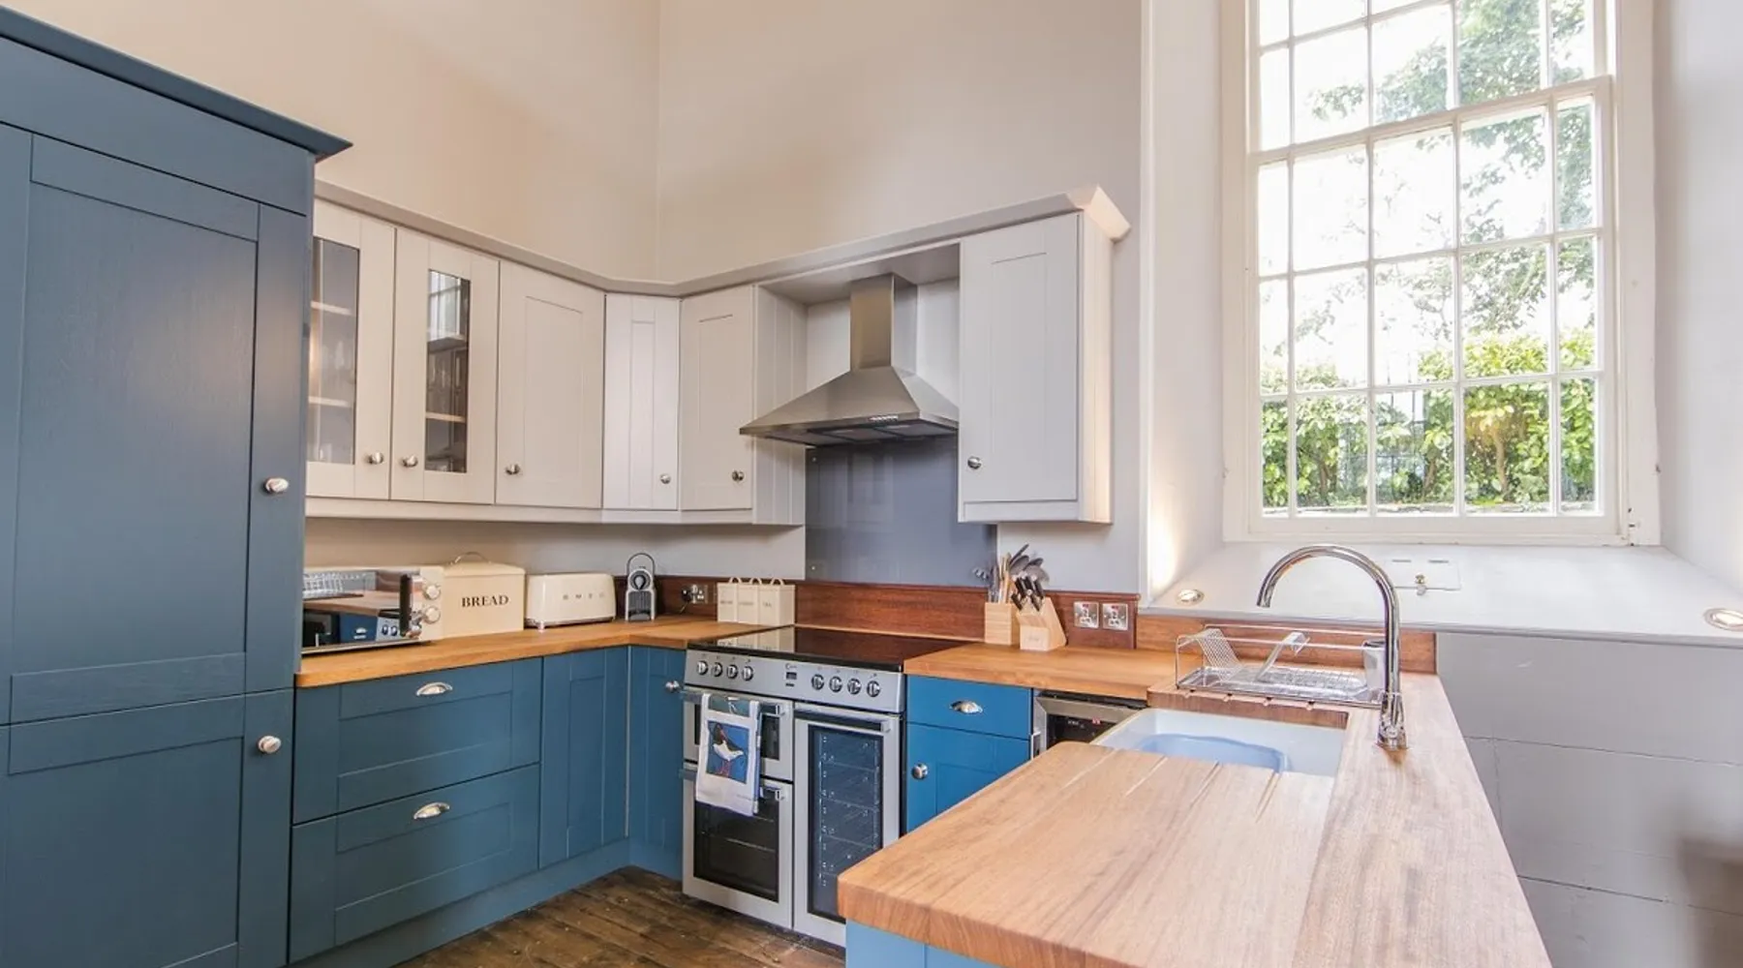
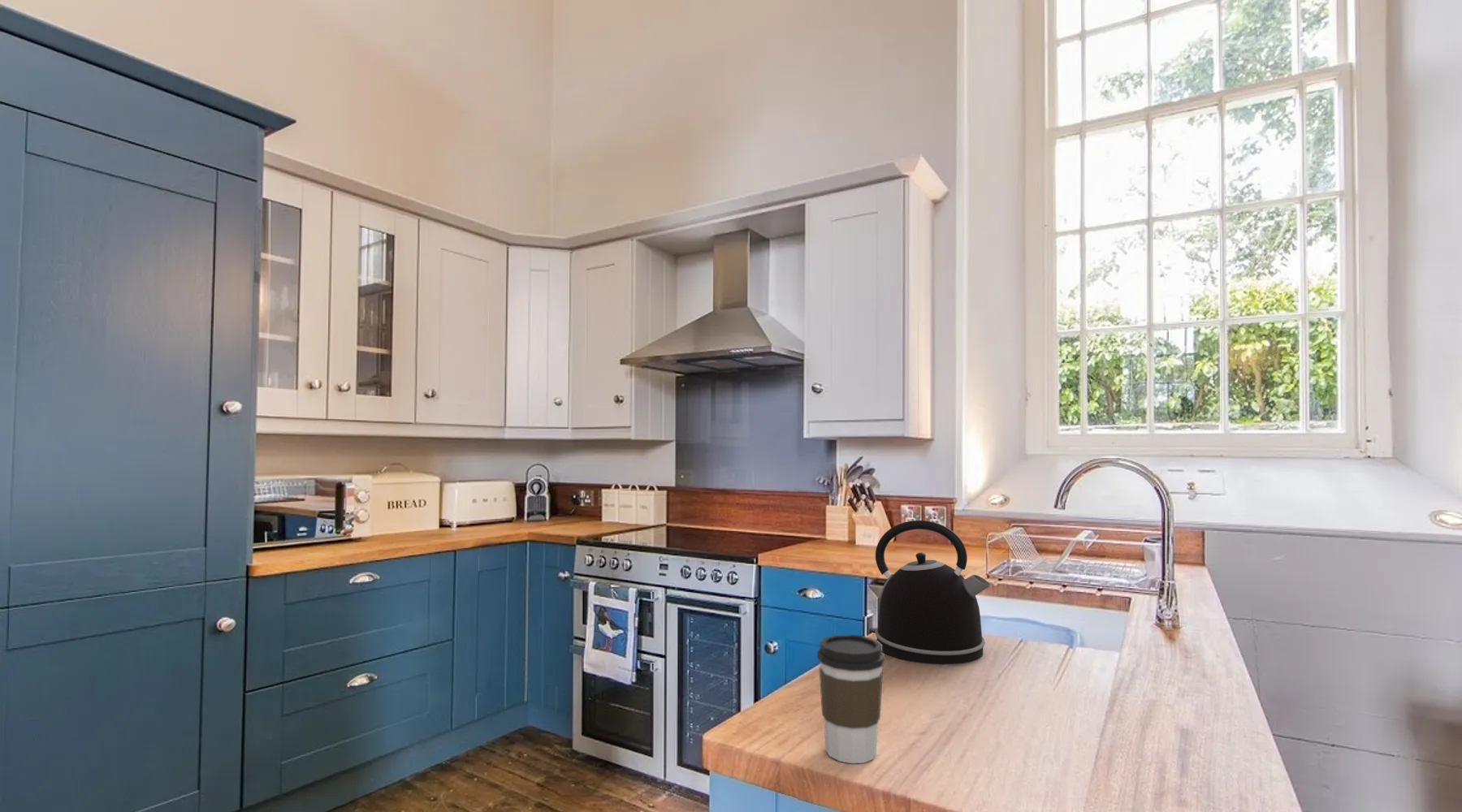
+ kettle (928, 584)
+ coffee cup (850, 697)
